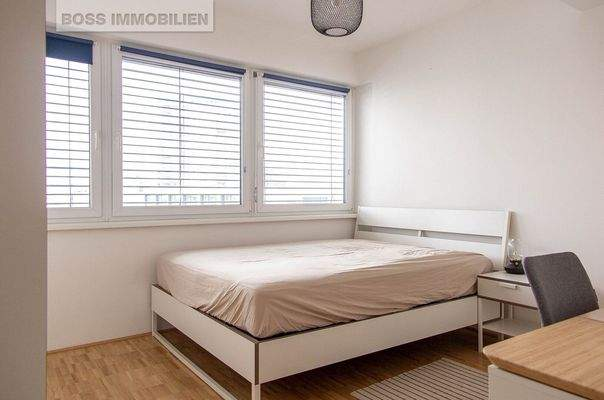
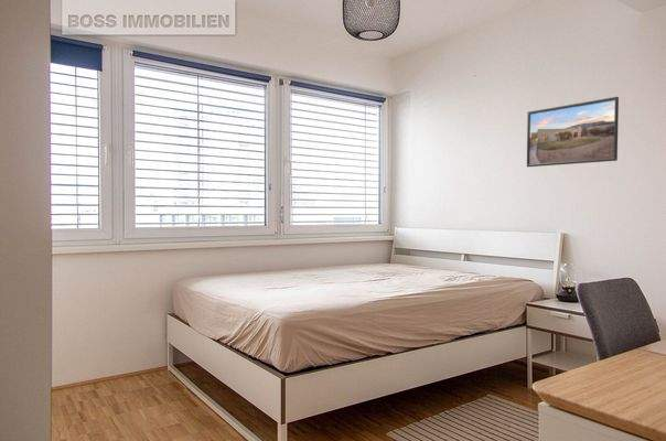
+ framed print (569, 133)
